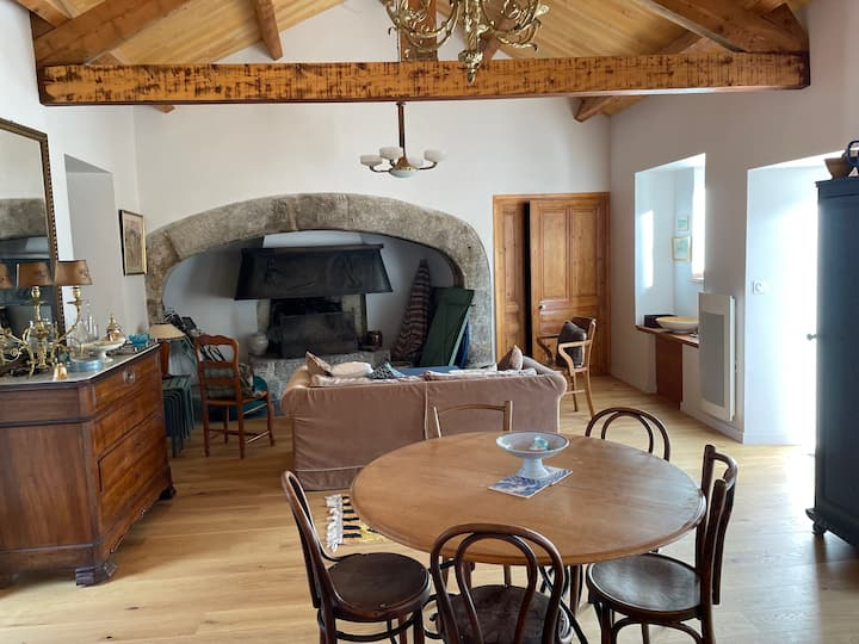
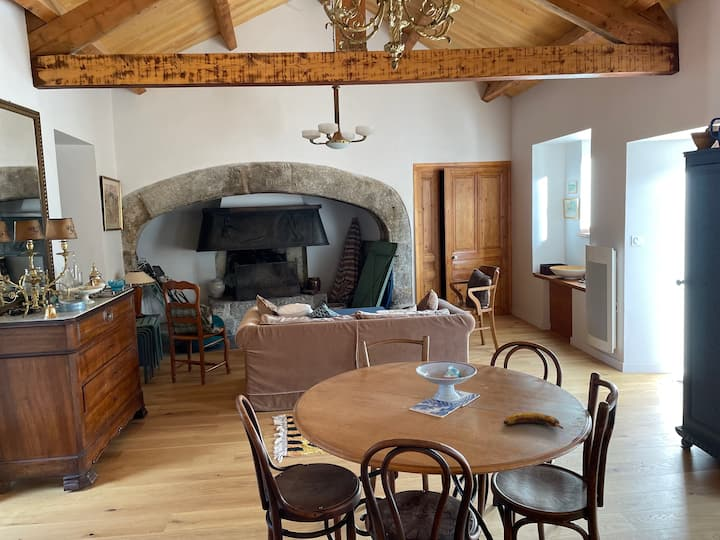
+ banana (532, 421)
